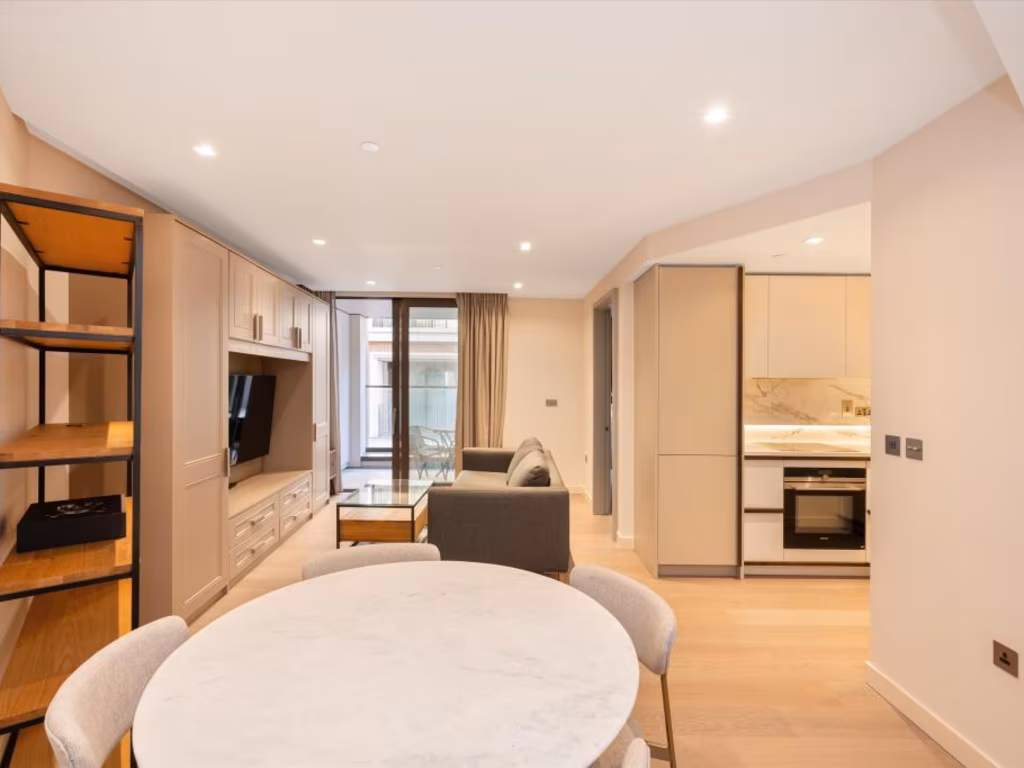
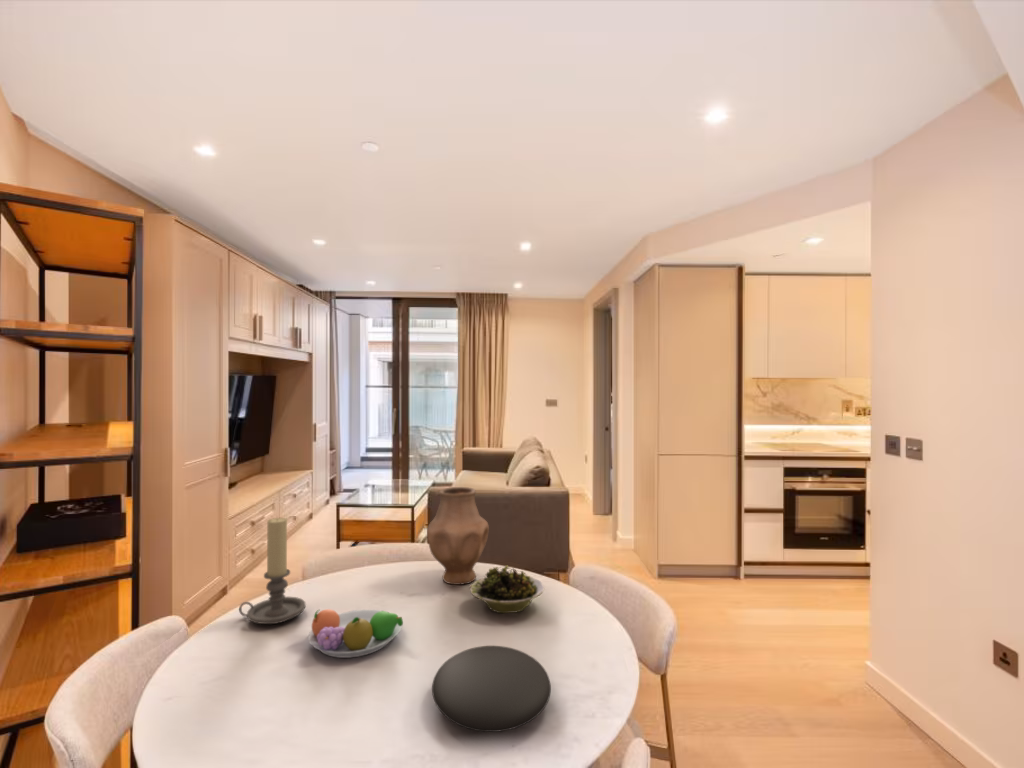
+ vase (457, 534)
+ plate (491, 683)
+ bowl (507, 584)
+ fruit bowl (358, 621)
+ candle holder (271, 567)
